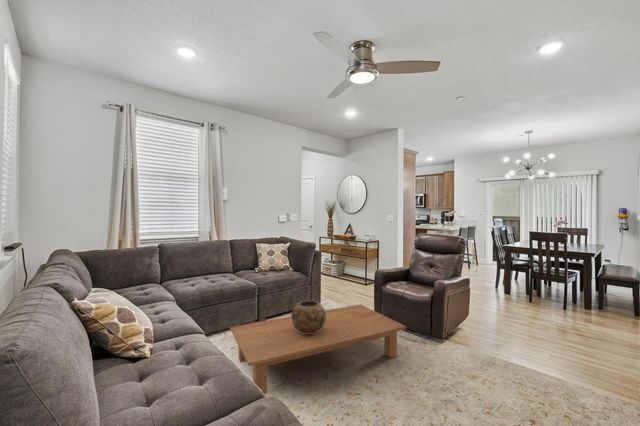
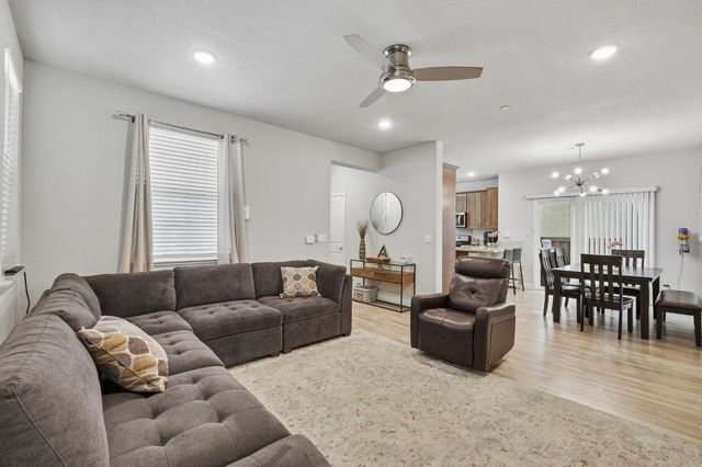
- decorative bowl (308, 317)
- coffee table (318, 341)
